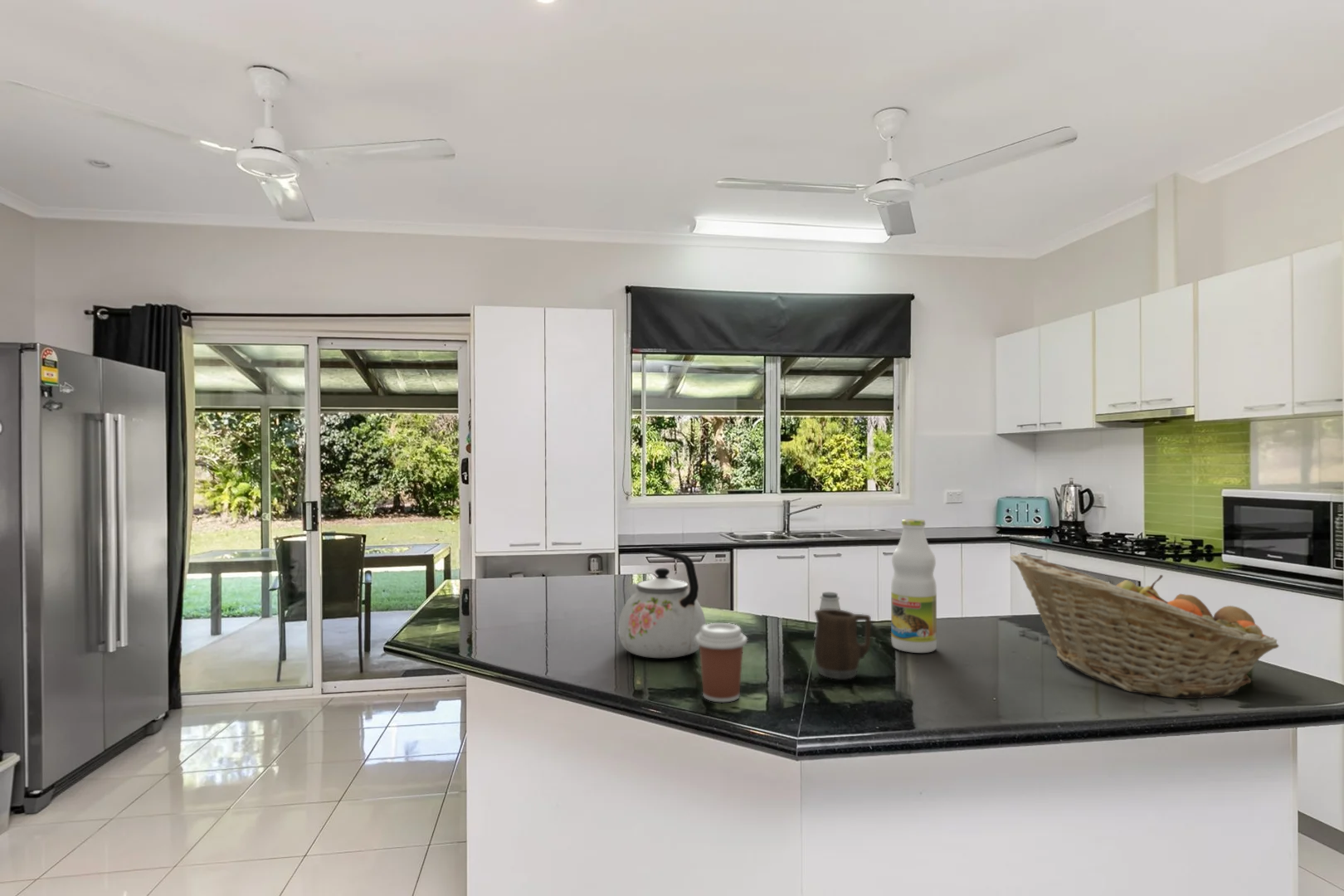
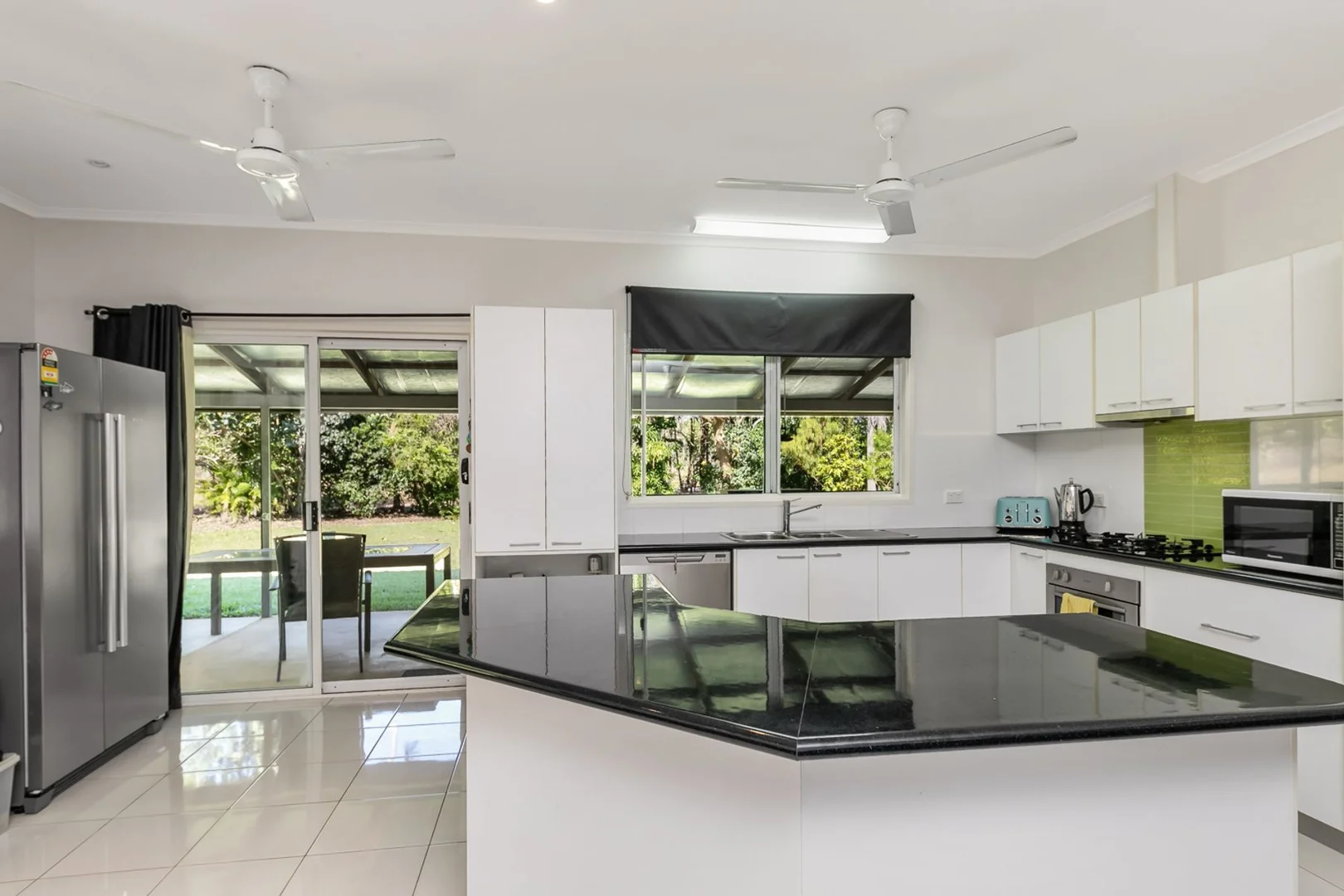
- saltshaker (830, 608)
- coffee cup (721, 661)
- kettle (661, 600)
- mug (842, 642)
- fruit basket (1128, 615)
- bottle (913, 583)
